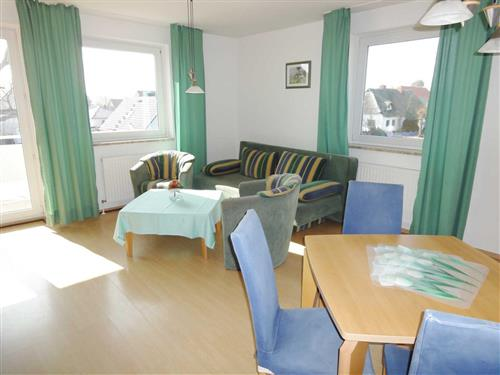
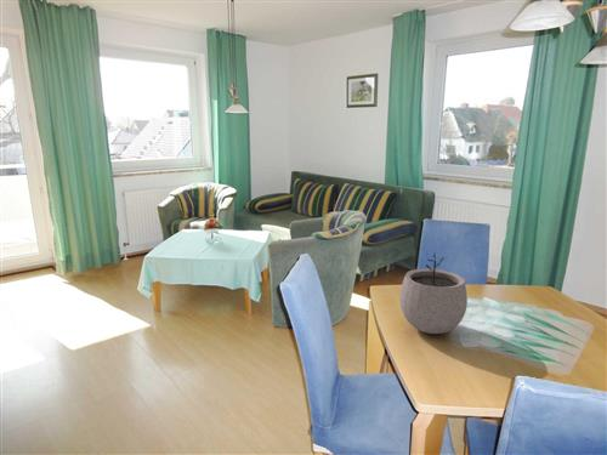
+ plant pot (432, 291)
